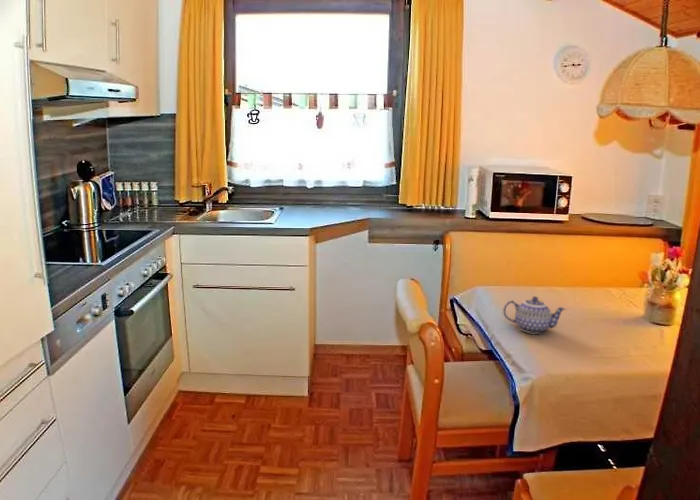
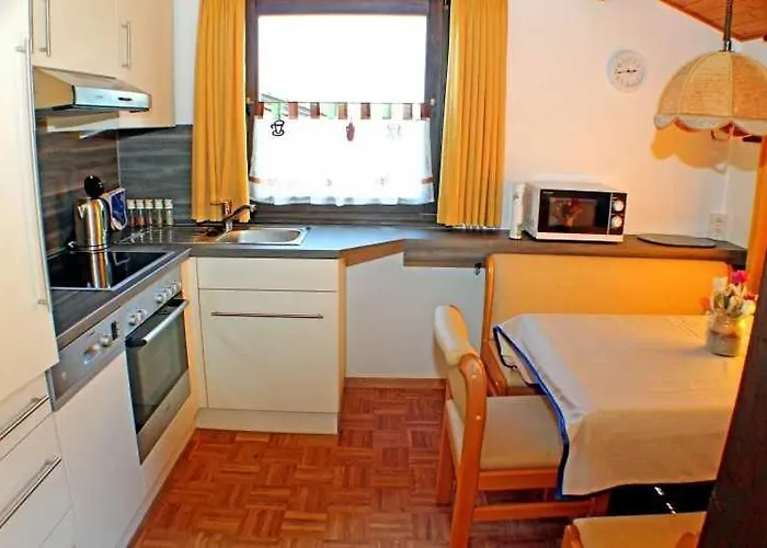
- teapot (533, 313)
